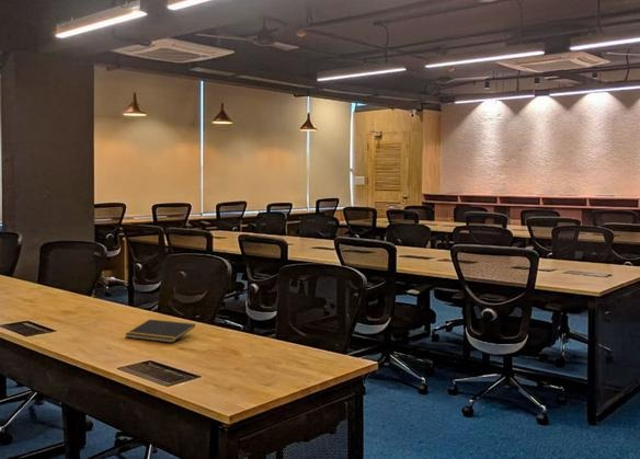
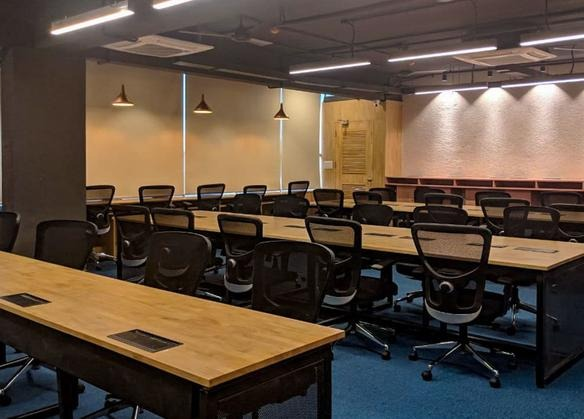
- notepad (160, 330)
